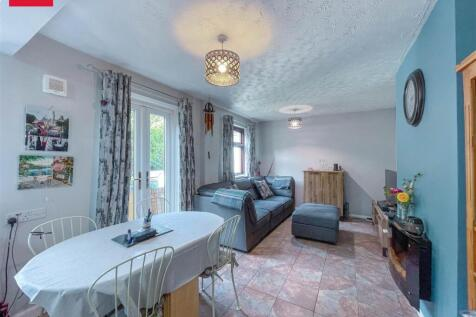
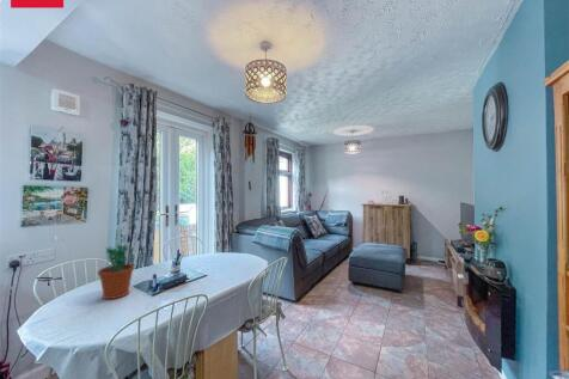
+ flower pot (116, 269)
